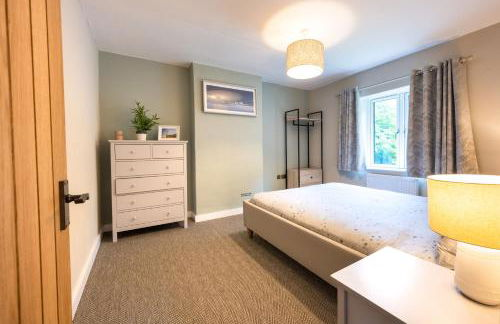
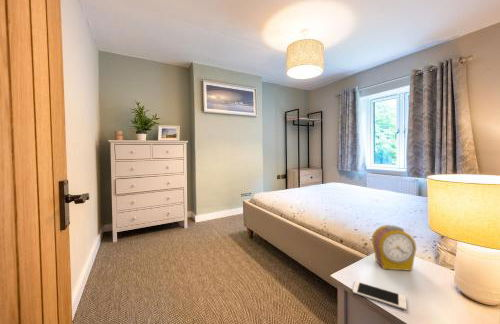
+ alarm clock (393, 245)
+ cell phone (378, 294)
